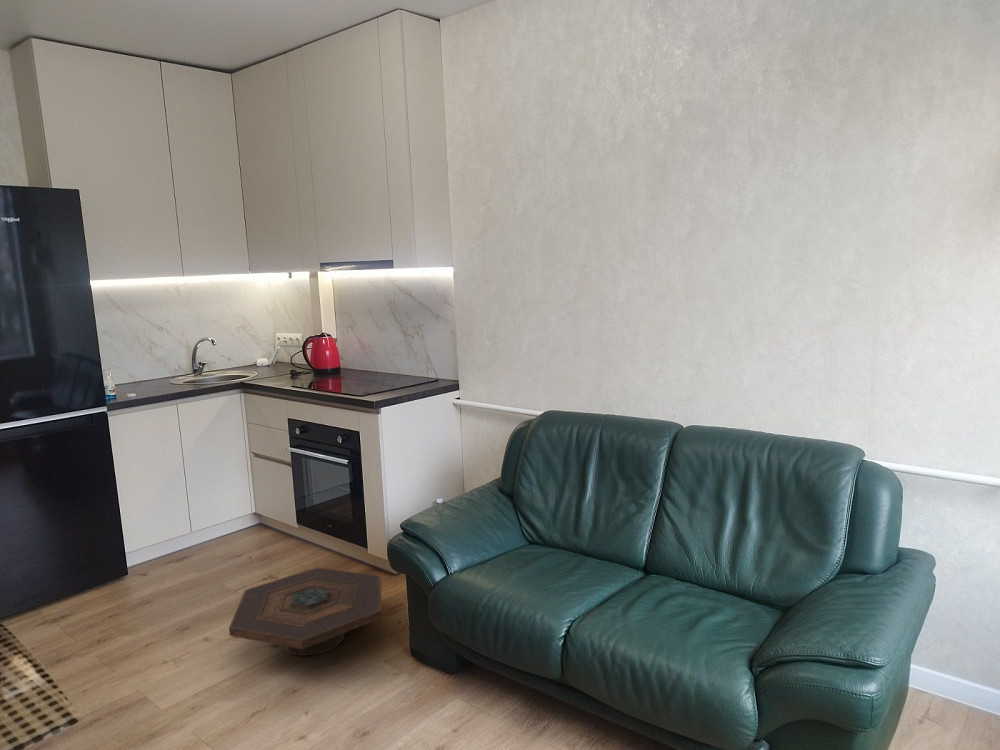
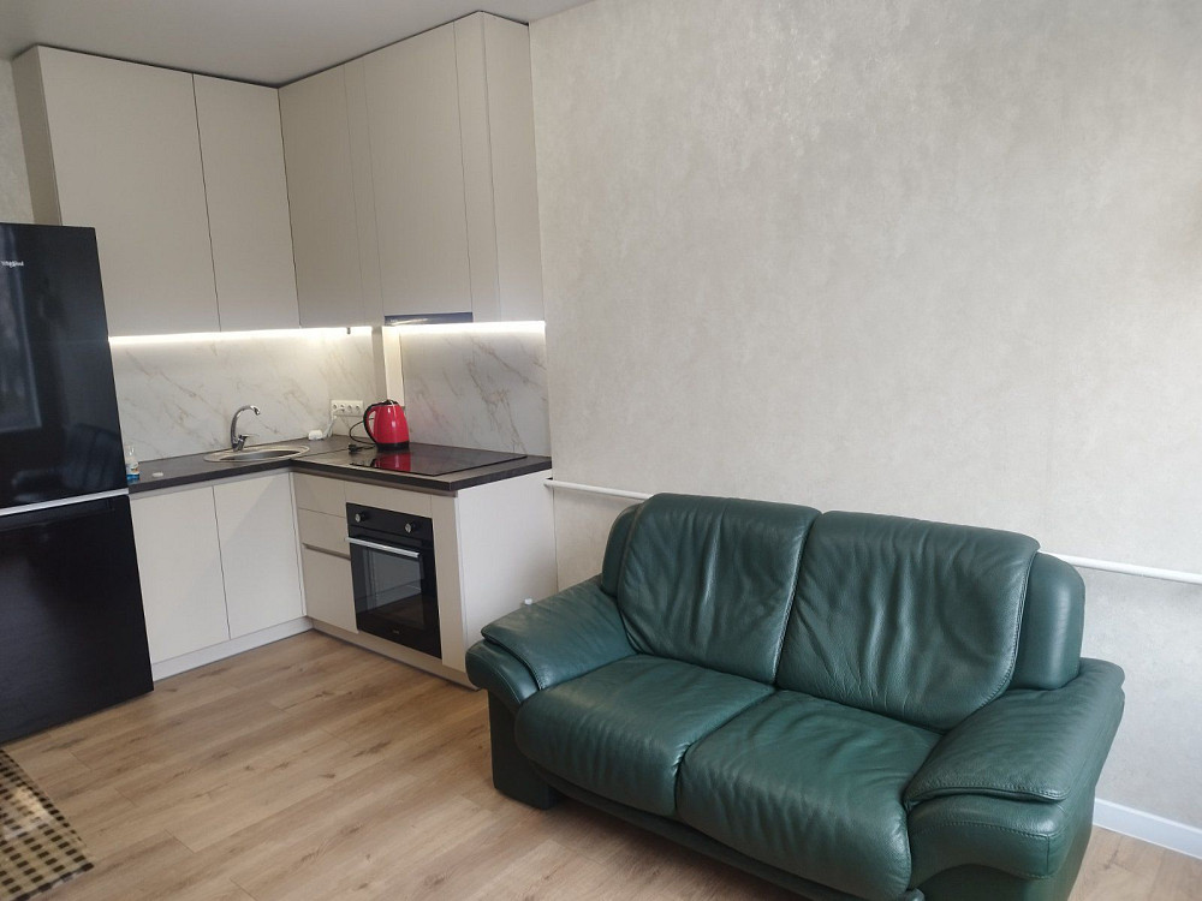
- side table (311, 618)
